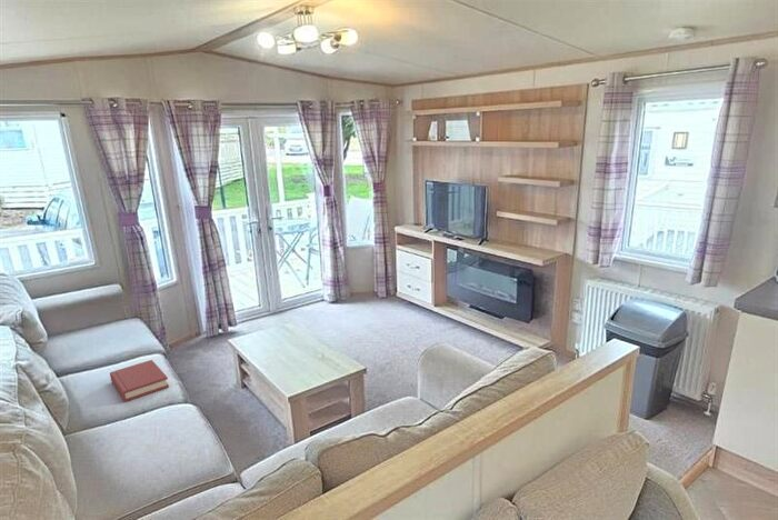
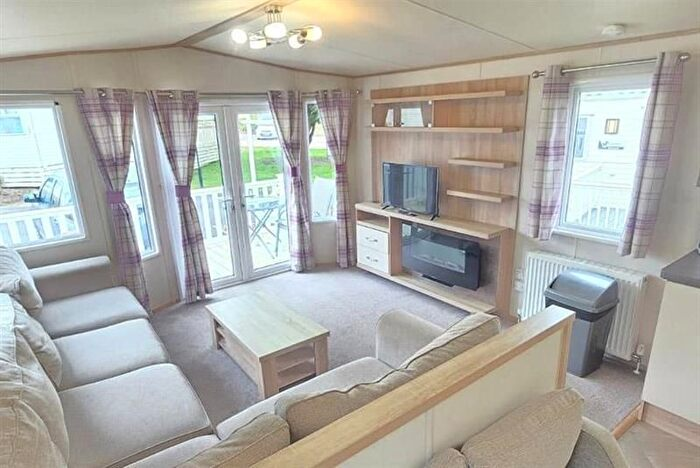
- hardback book (138, 379)
